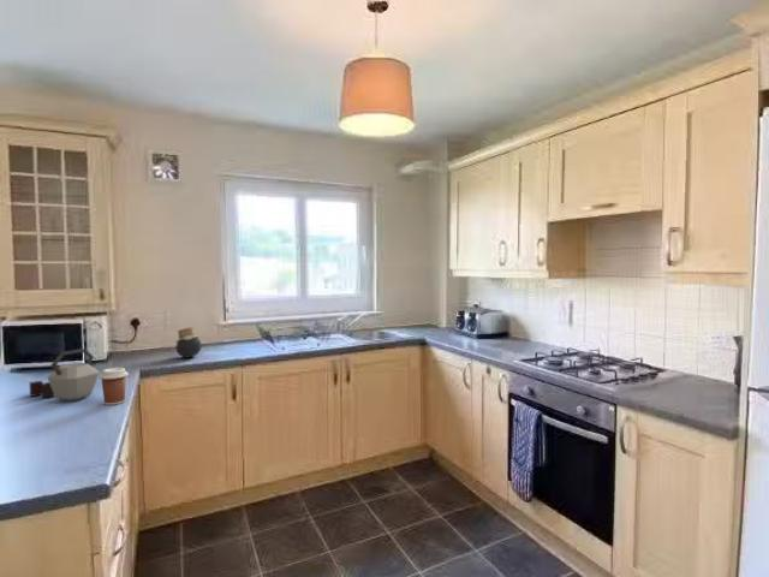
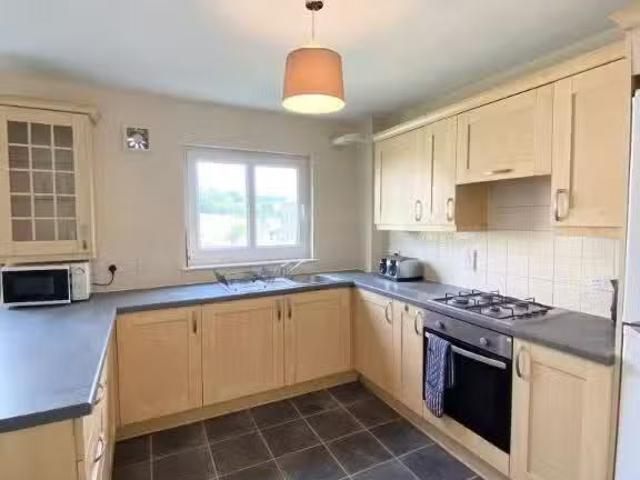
- jar (189, 341)
- kettle (58, 373)
- coffee cup (114, 386)
